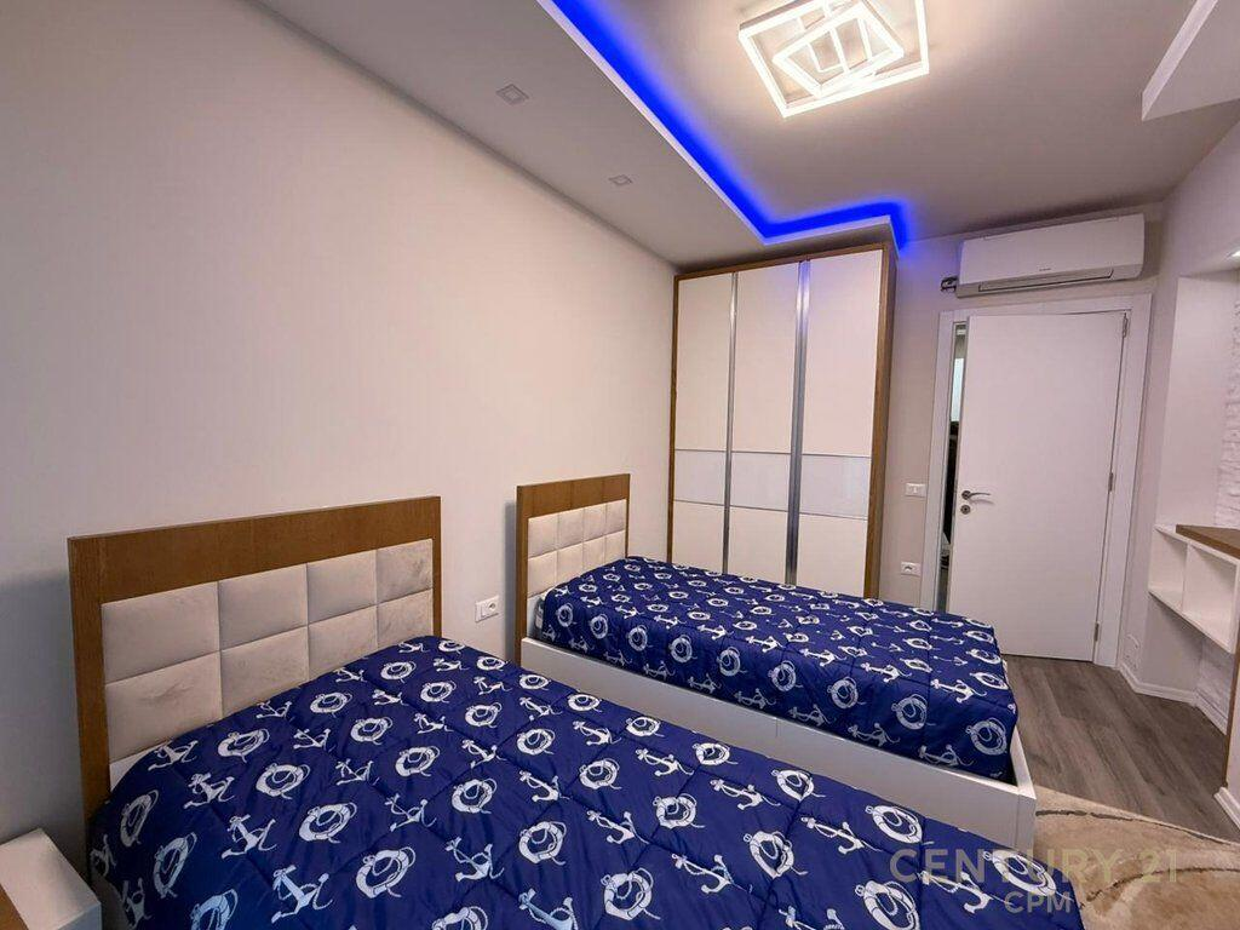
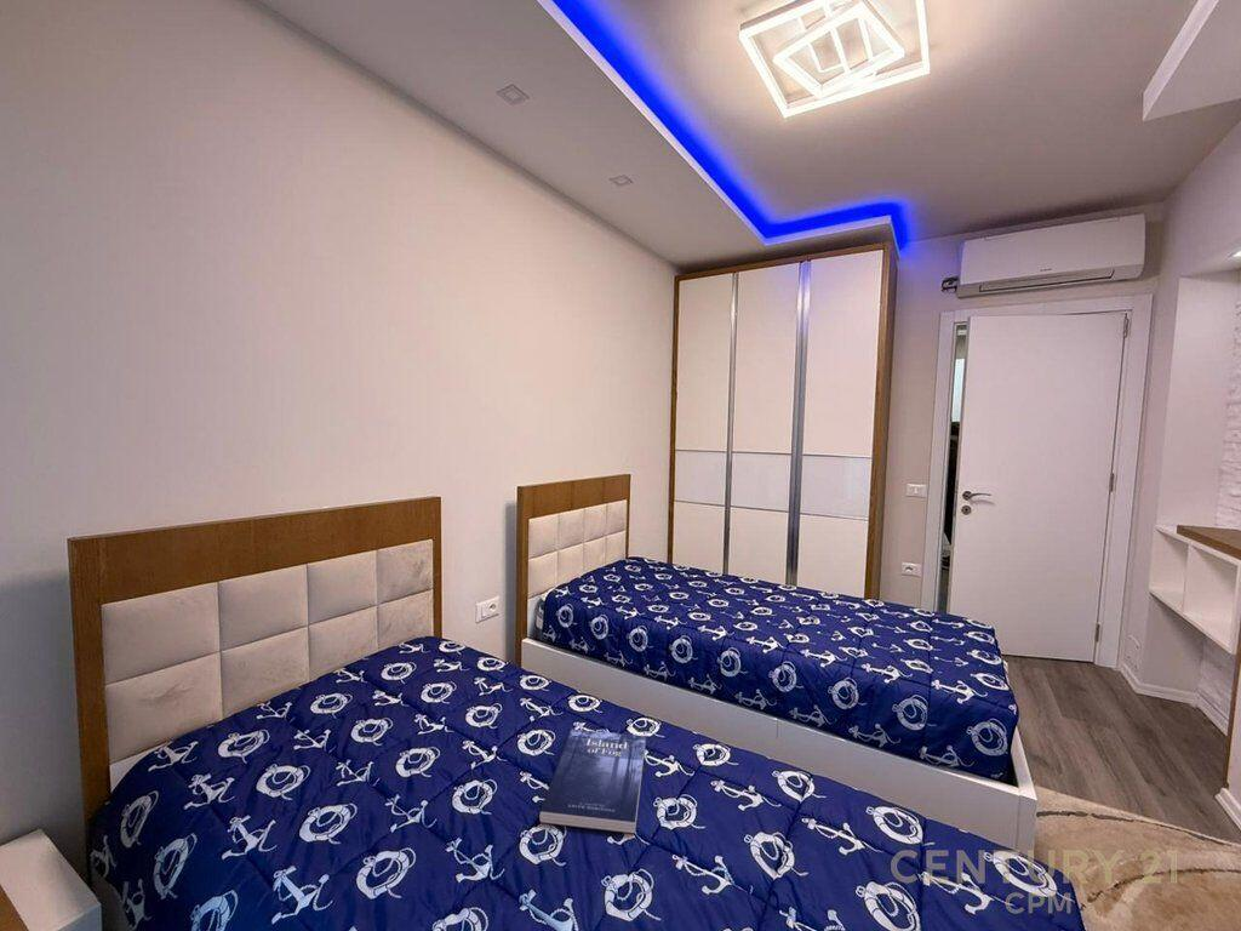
+ book (597, 773)
